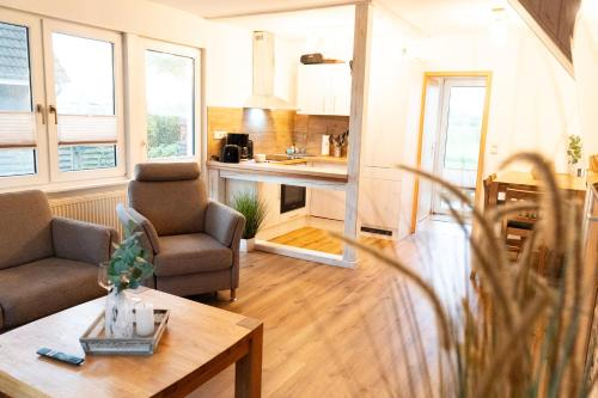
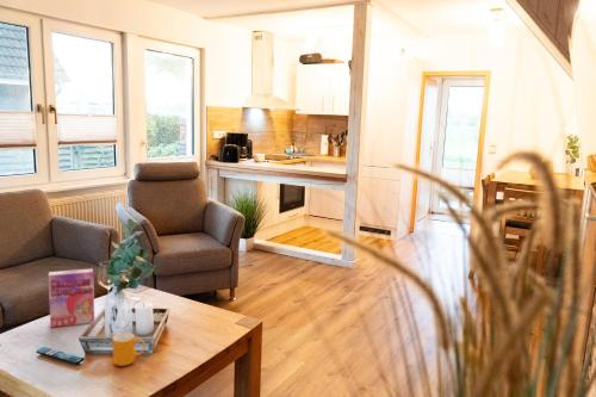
+ mug (129, 348)
+ cereal box (72, 297)
